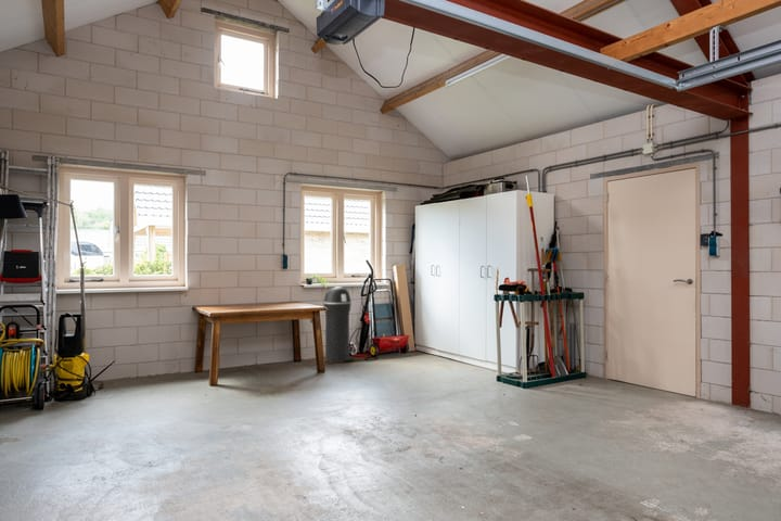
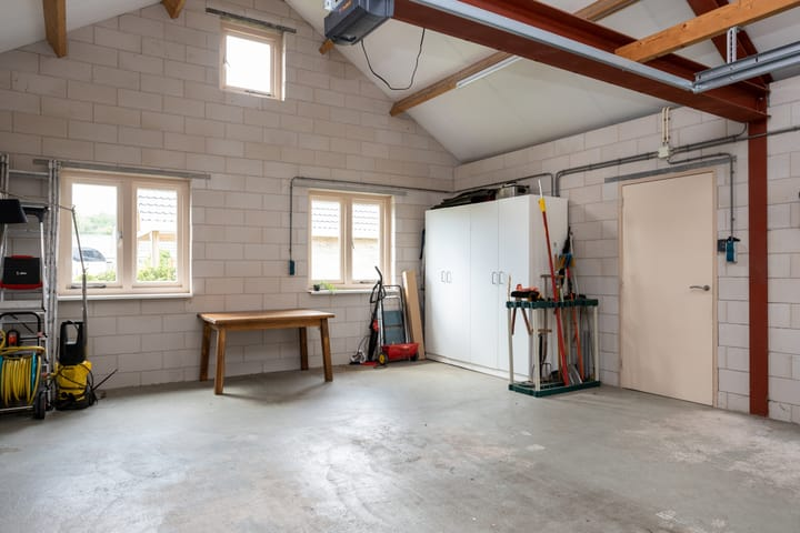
- trash can (337, 322)
